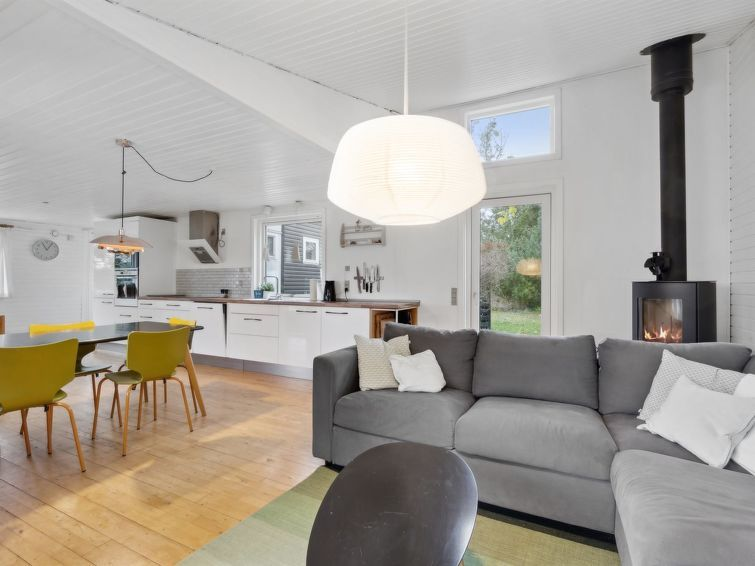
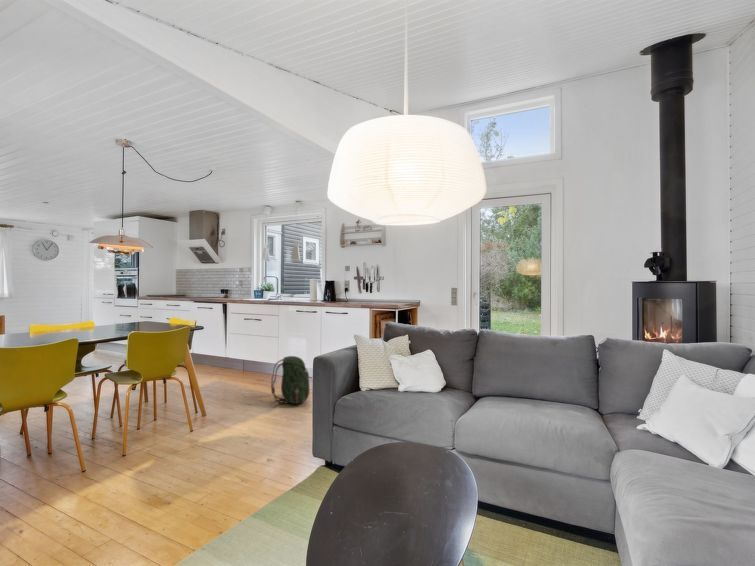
+ backpack (292, 378)
